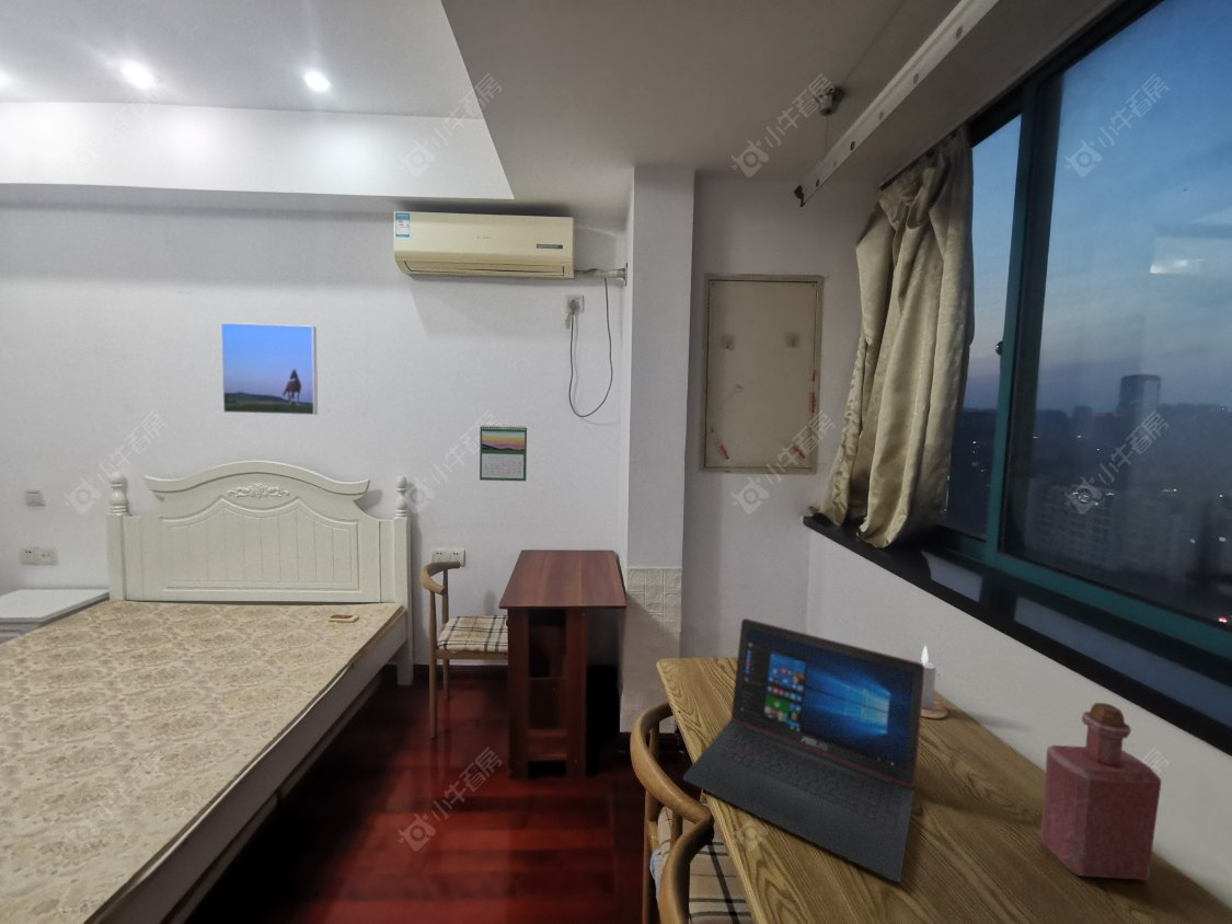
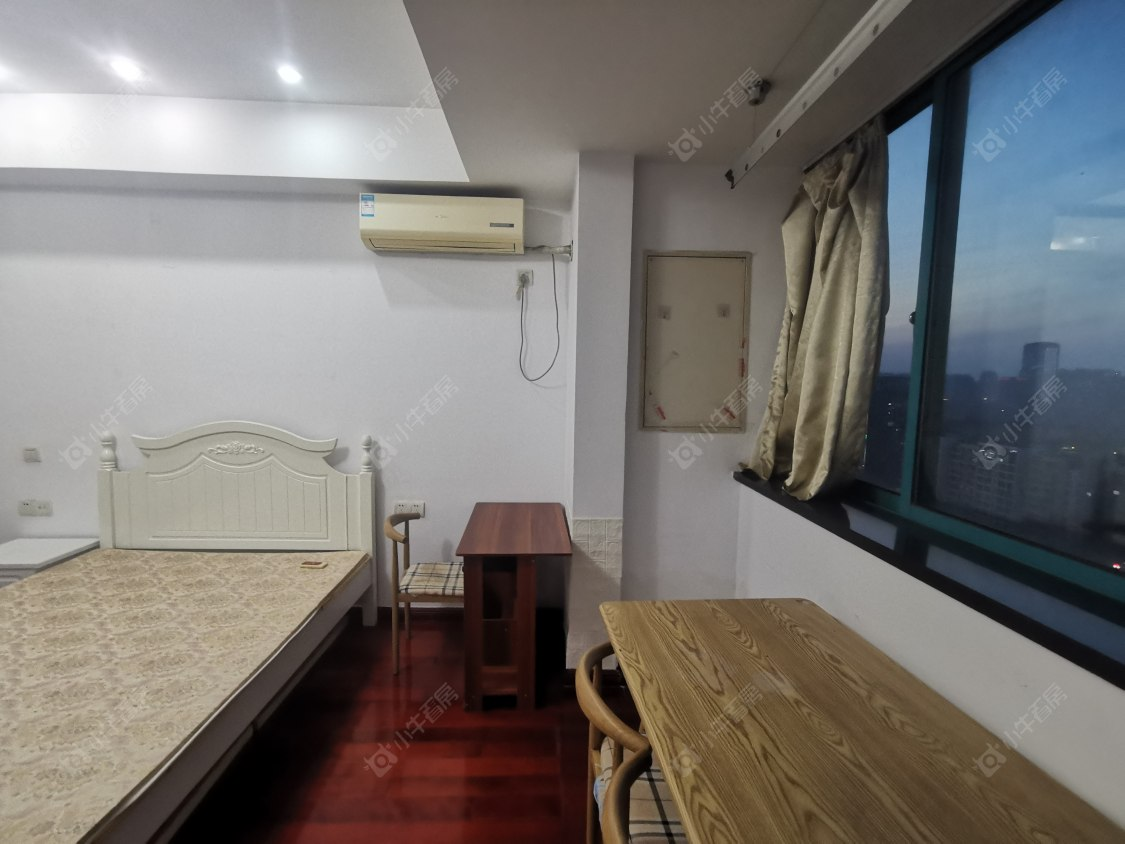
- calendar (503, 452)
- laptop (803, 723)
- bottle (1099, 785)
- candle (924, 675)
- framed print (269, 369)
